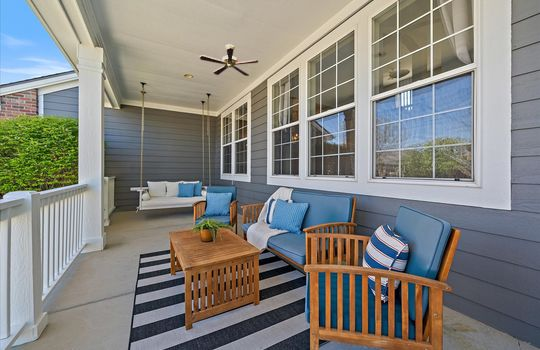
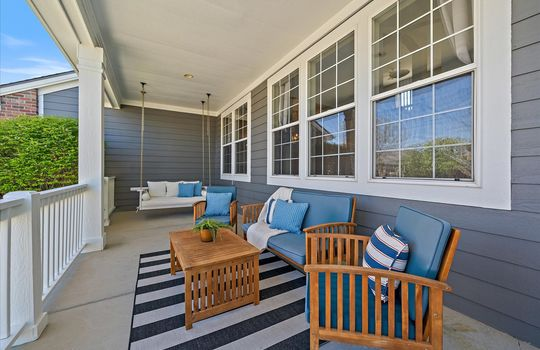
- ceiling fan (229, 55)
